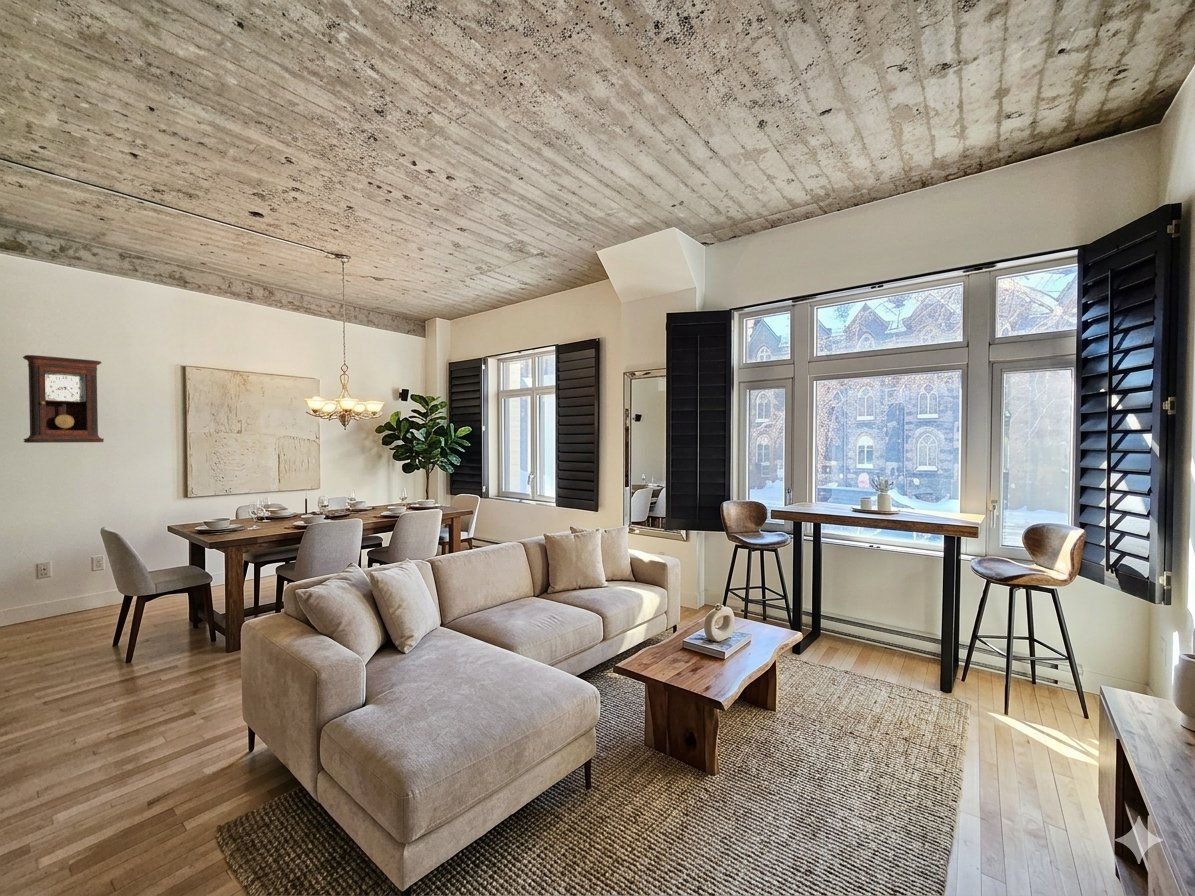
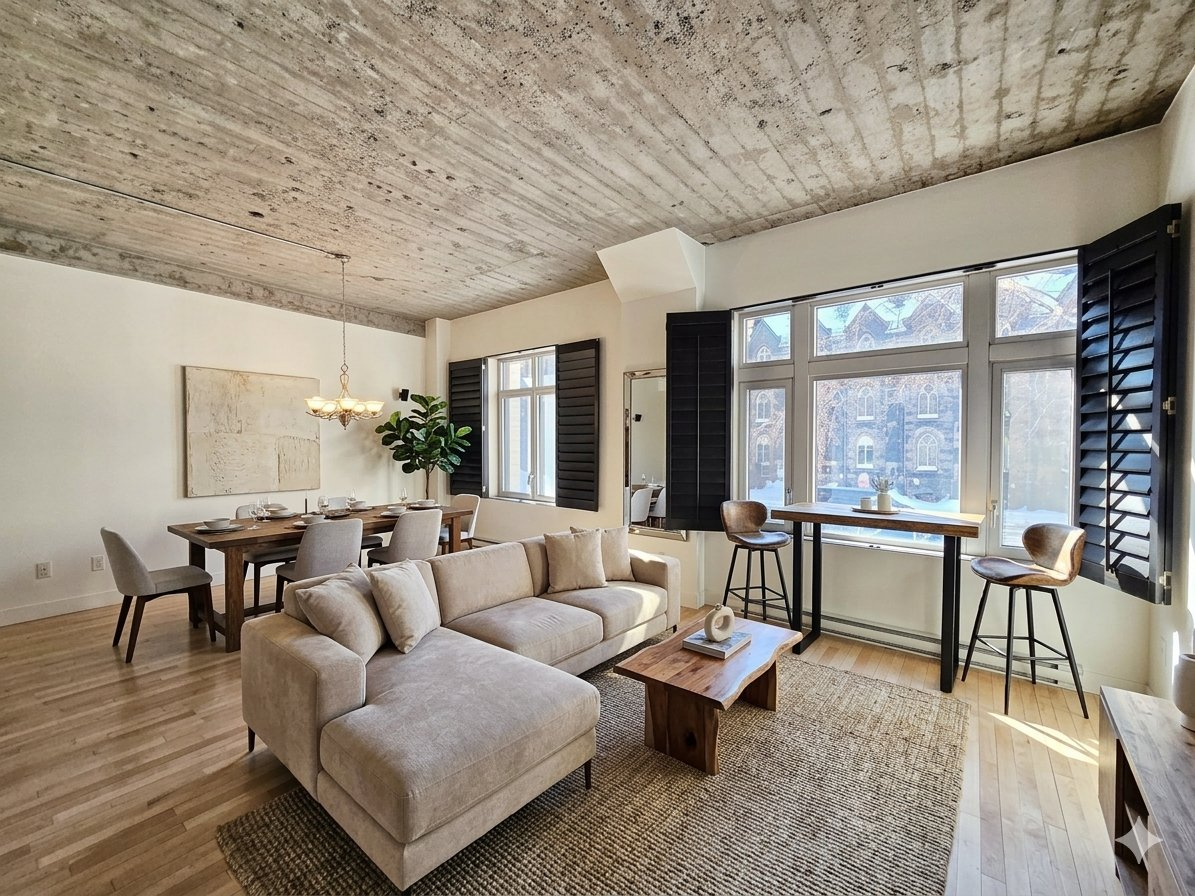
- pendulum clock (65, 400)
